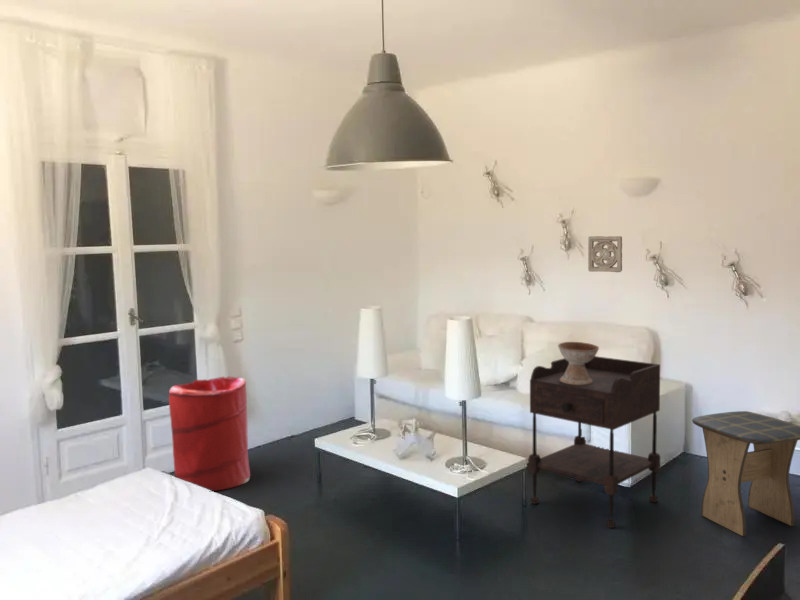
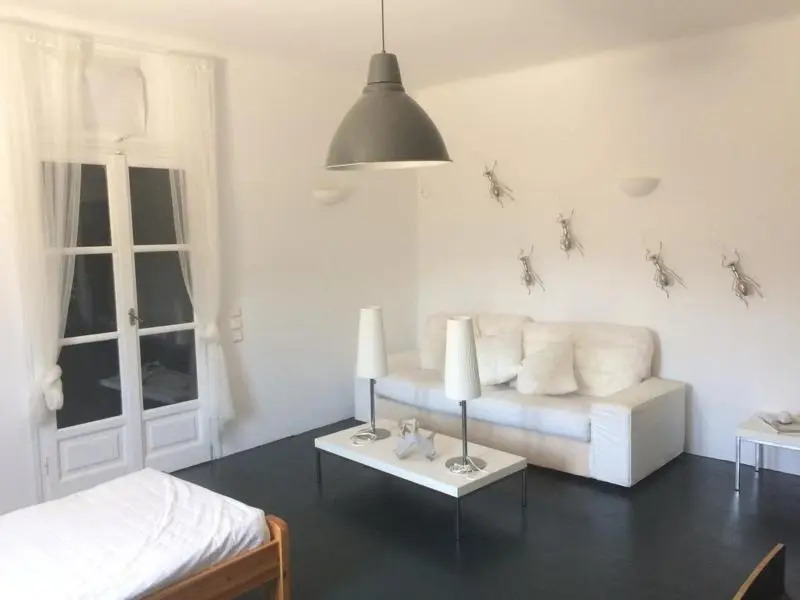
- laundry hamper (210, 430)
- ceramic bowl (578, 363)
- wall ornament (605, 254)
- side table (584, 437)
- stool (749, 472)
